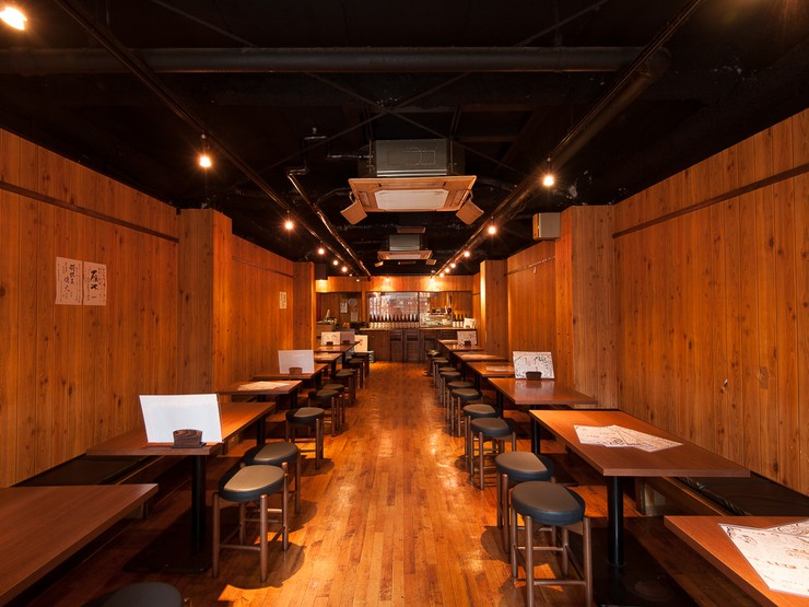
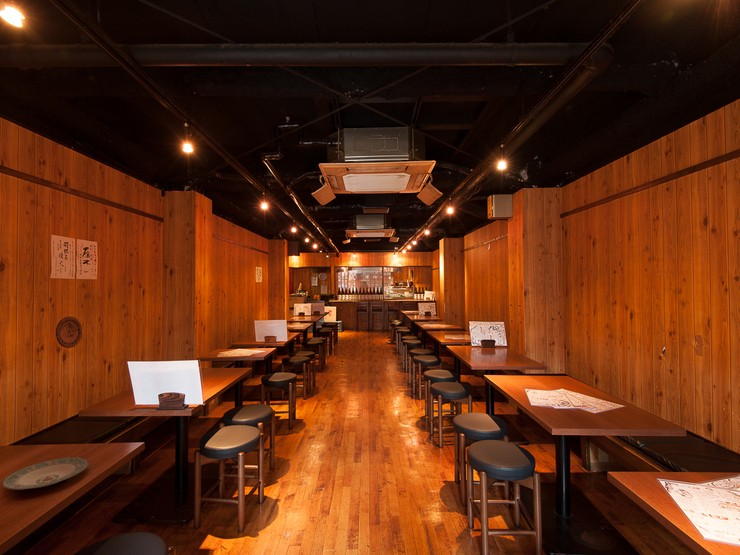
+ decorative plate (68, 332)
+ plate (47, 476)
